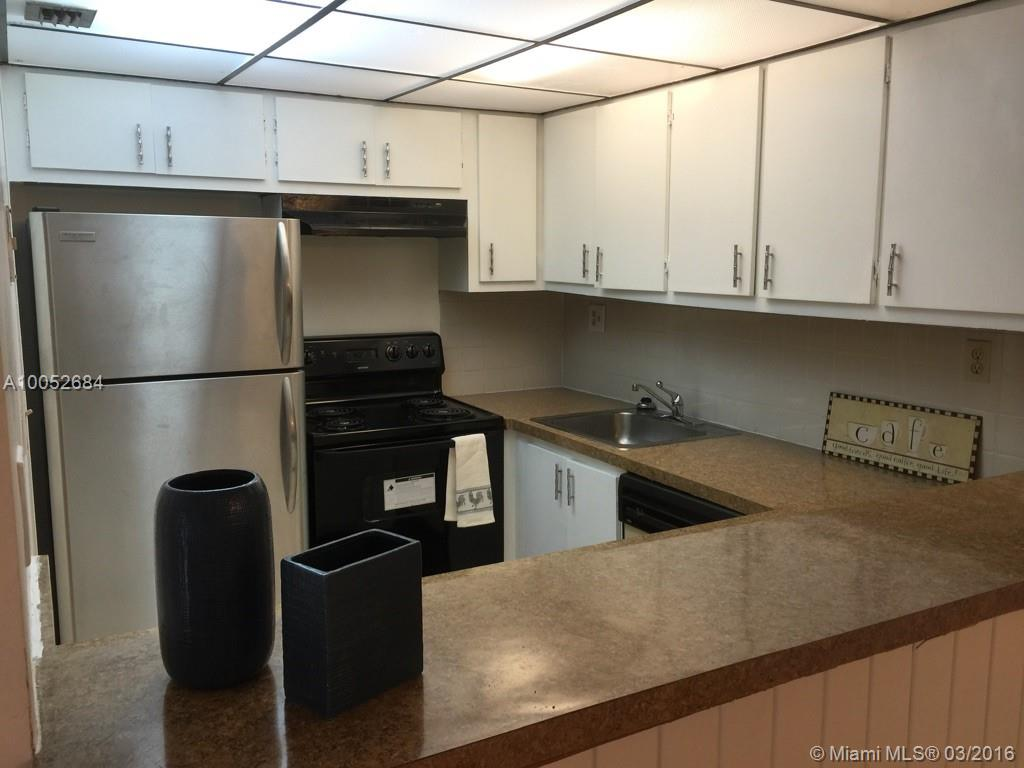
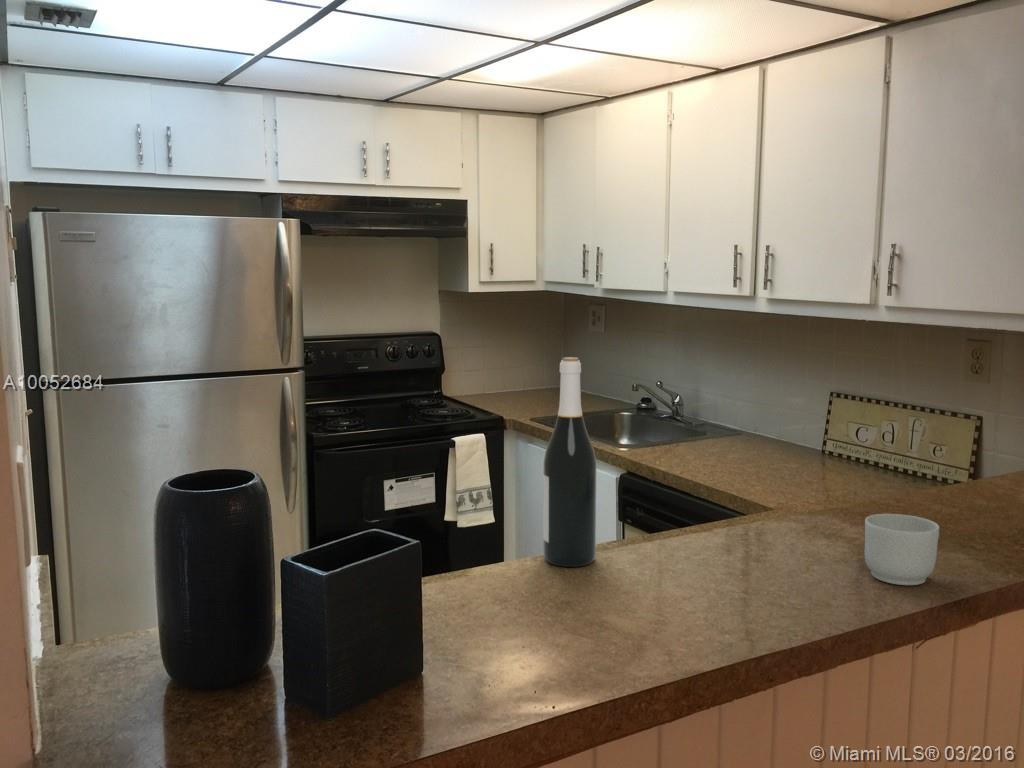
+ wine bottle (569, 460)
+ mug (906, 548)
